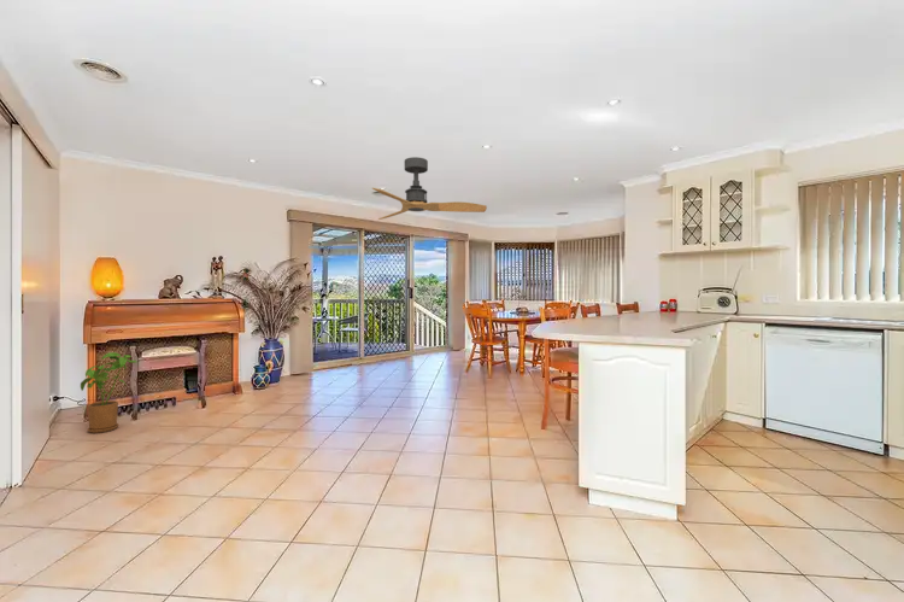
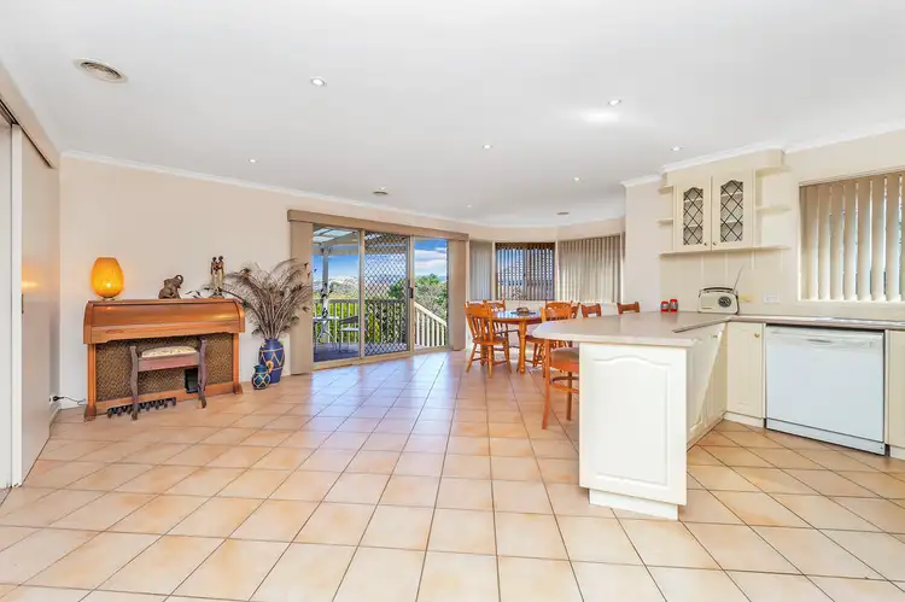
- ceiling fan (424, 189)
- house plant (102, 392)
